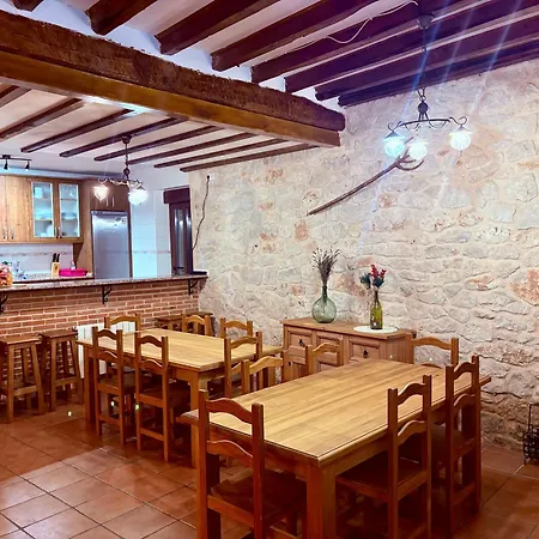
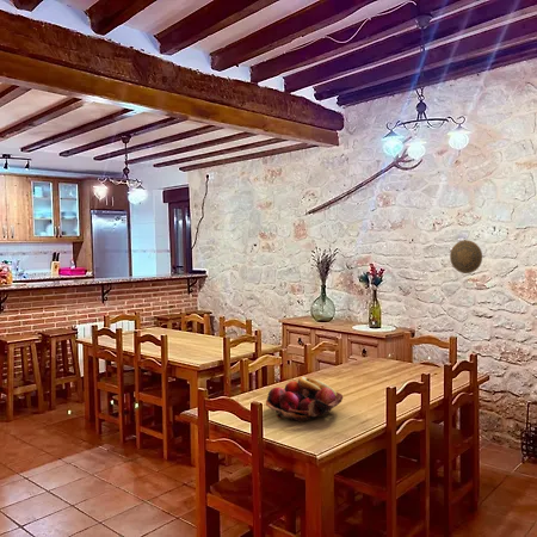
+ fruit basket (304, 396)
+ decorative plate (464, 257)
